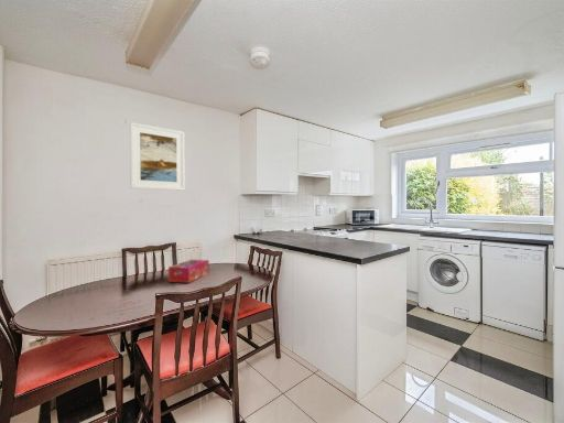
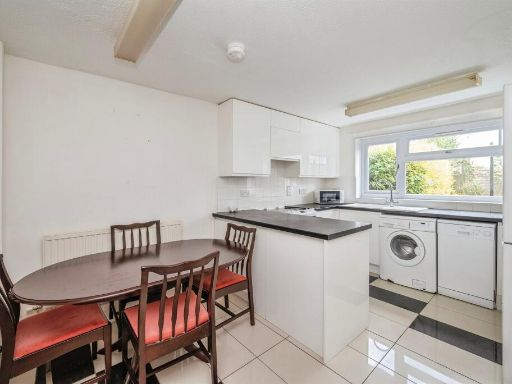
- tissue box (189, 270)
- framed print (159, 158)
